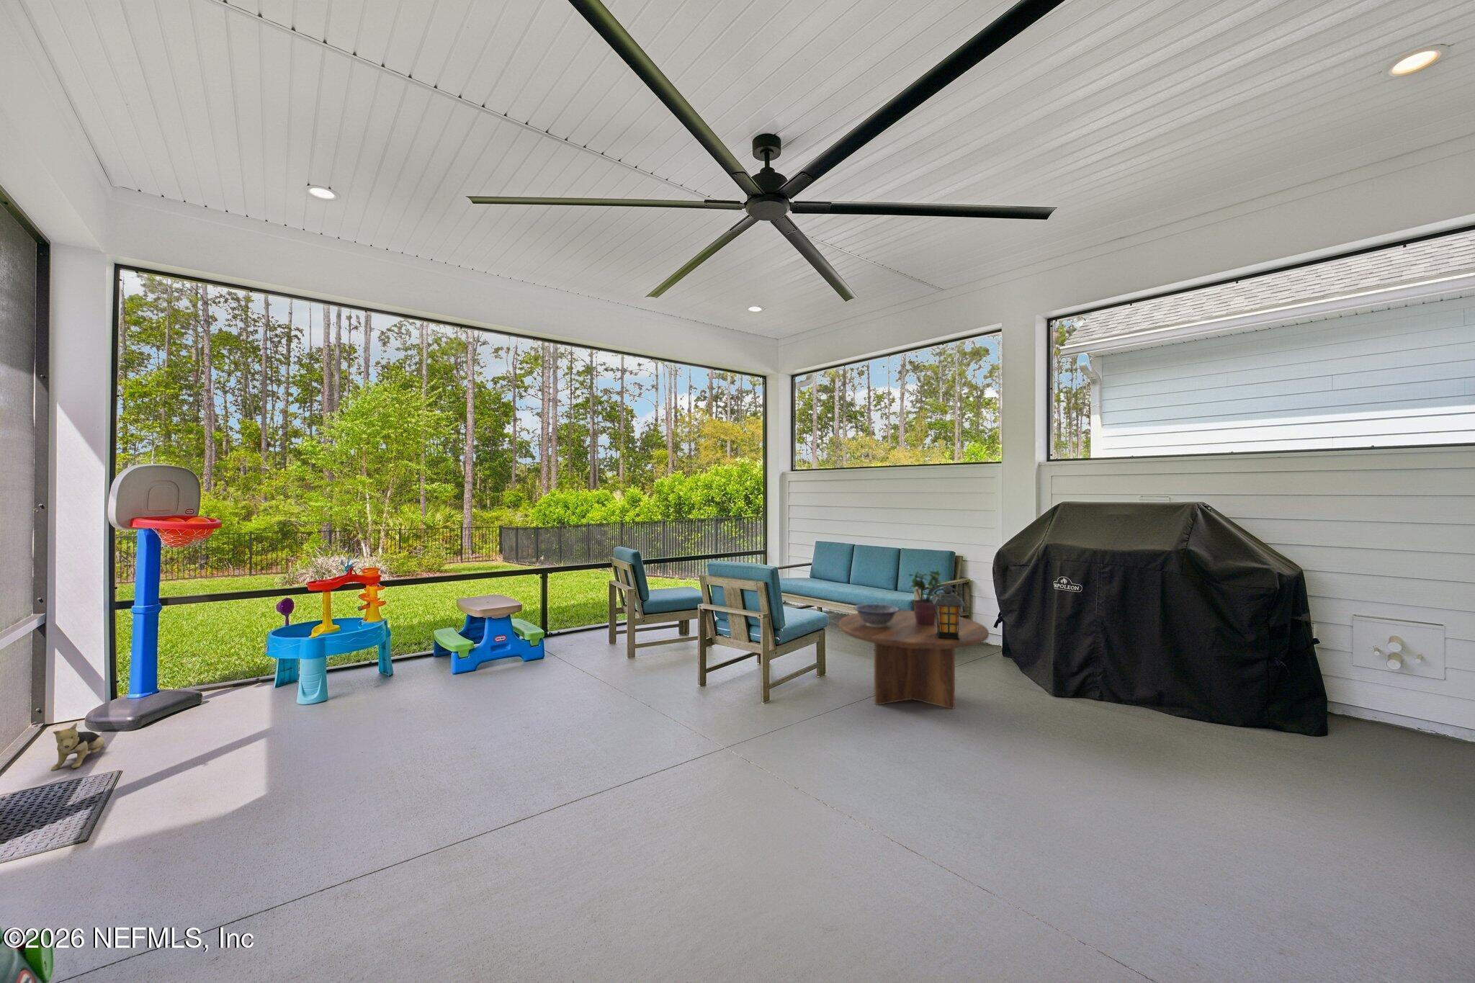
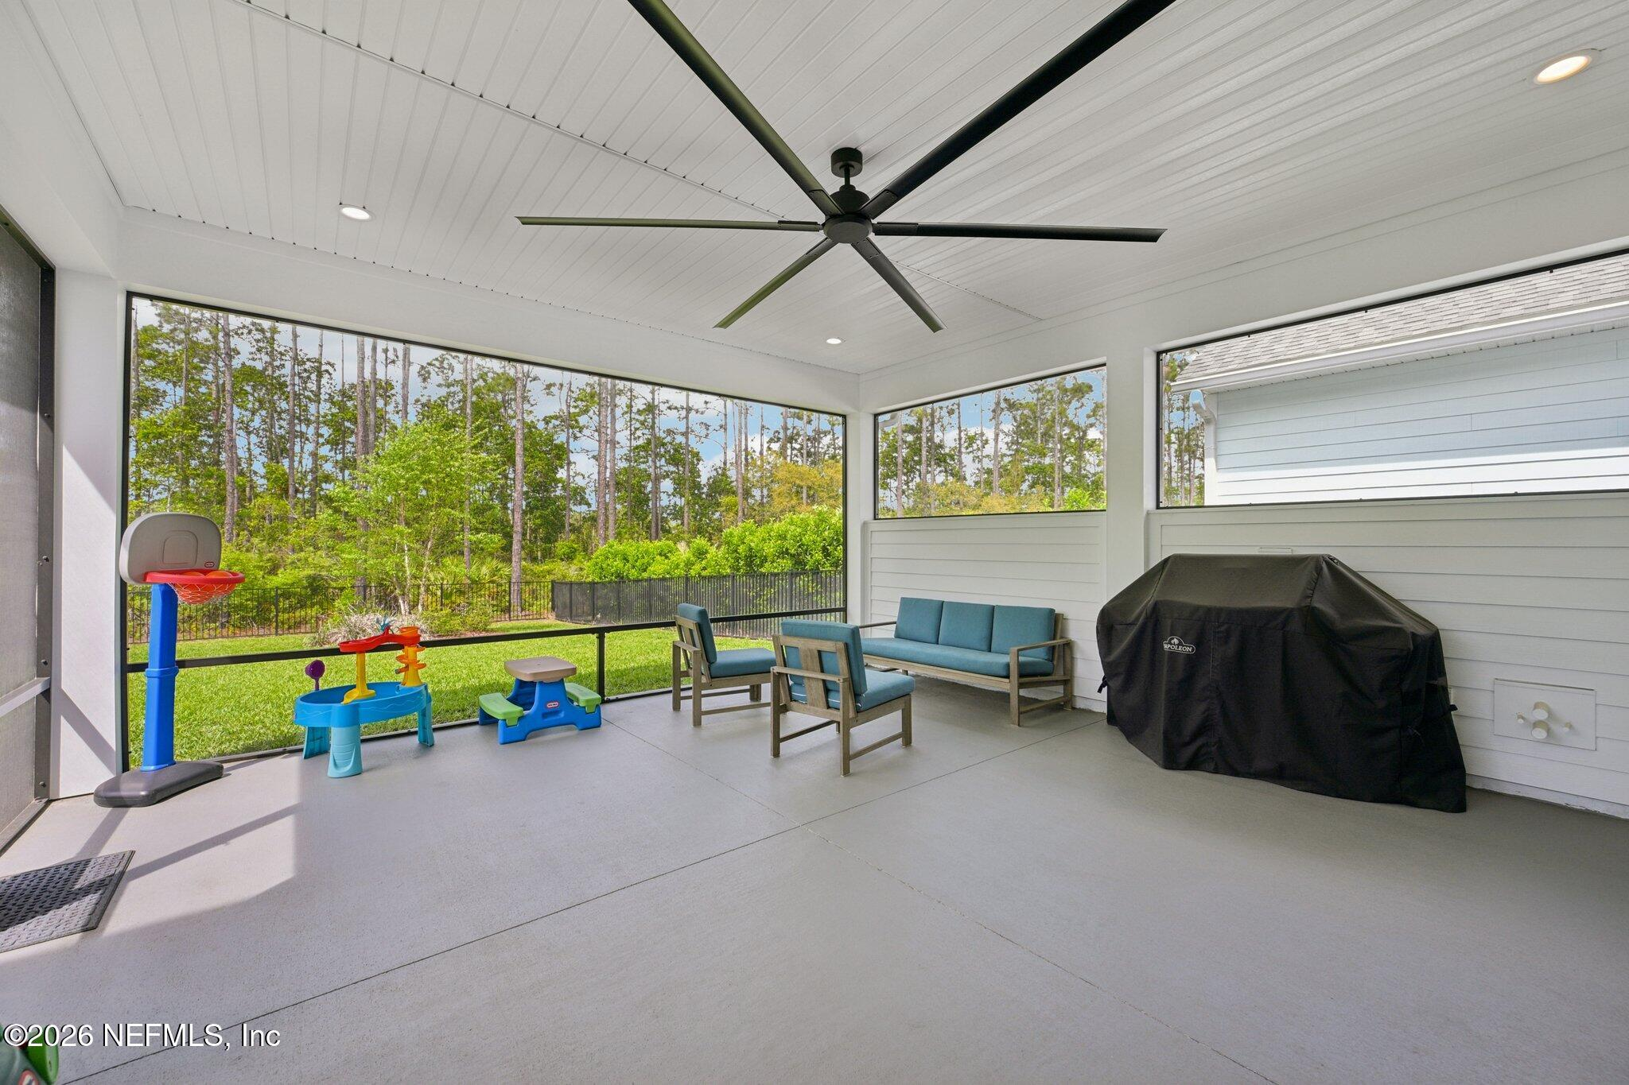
- coffee table (911, 662)
- potted plant (923, 596)
- decorative bowl (876, 615)
- lantern (948, 610)
- plush toy (80, 737)
